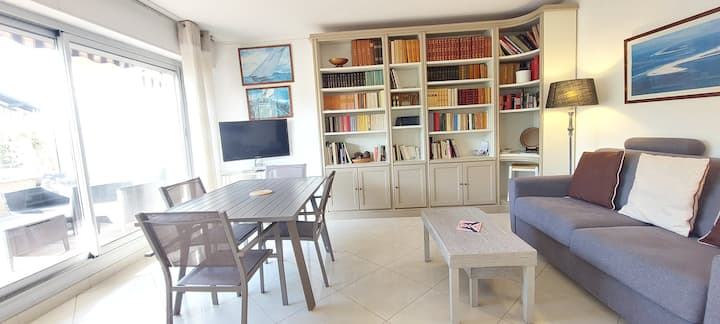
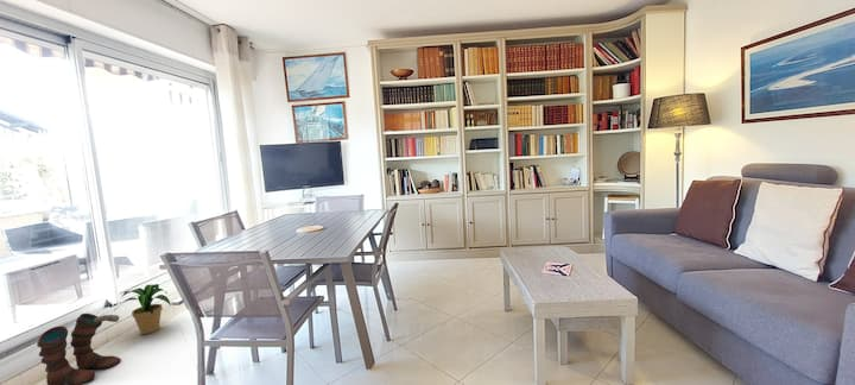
+ potted plant (147, 309)
+ boots (86, 343)
